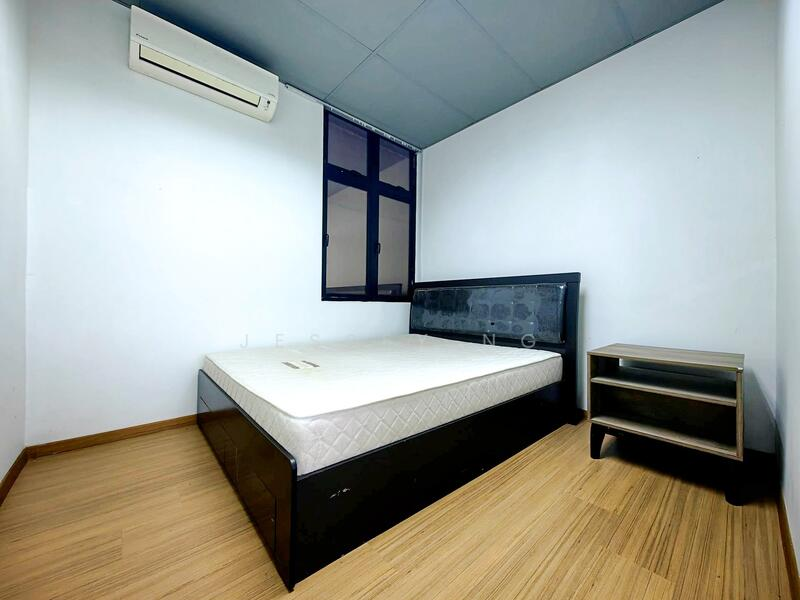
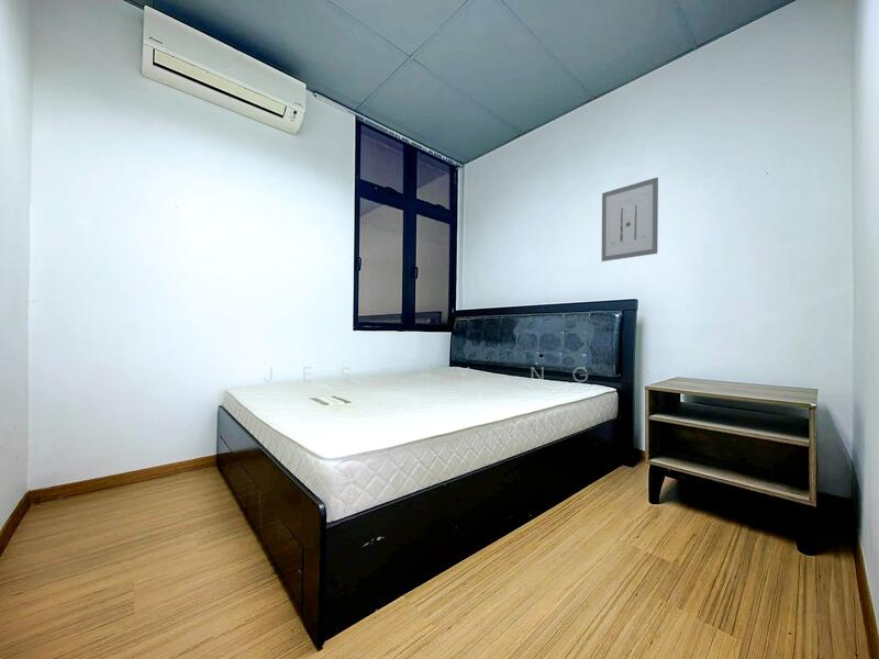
+ wall art (627, 221)
